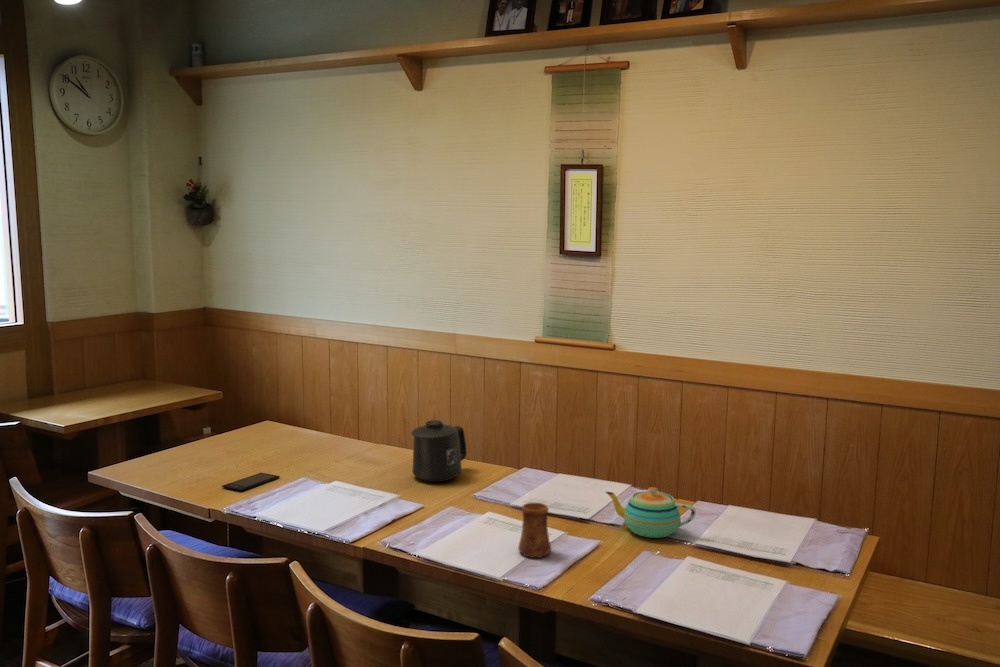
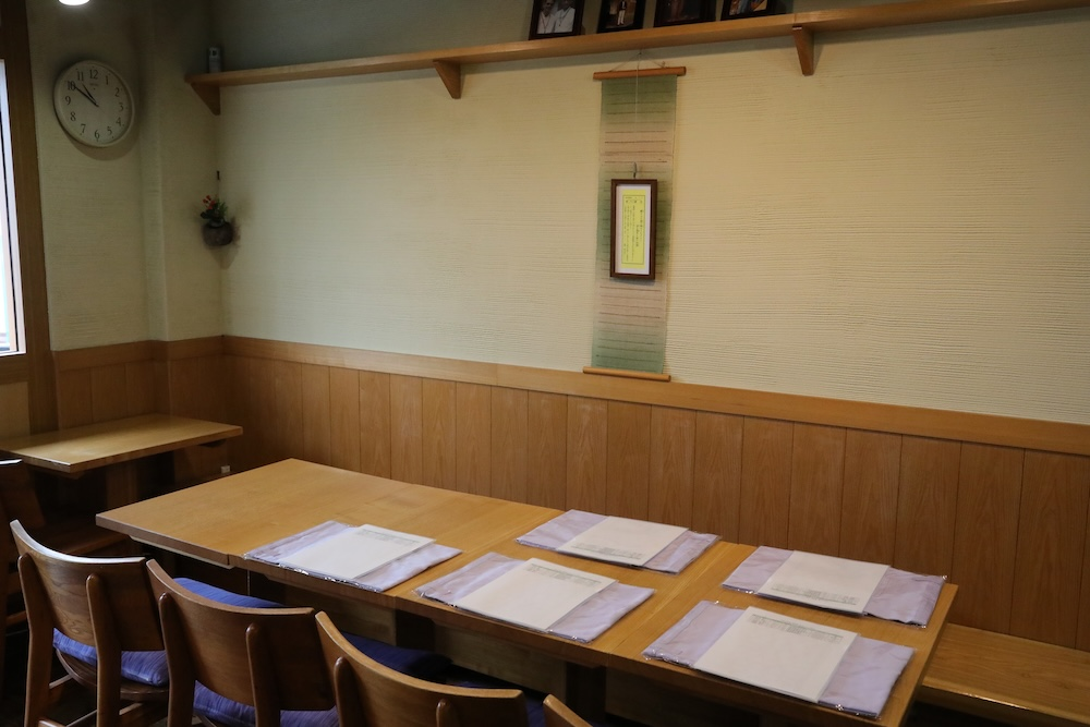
- mug (438, 447)
- teapot (649, 509)
- cup (534, 530)
- smartphone (251, 481)
